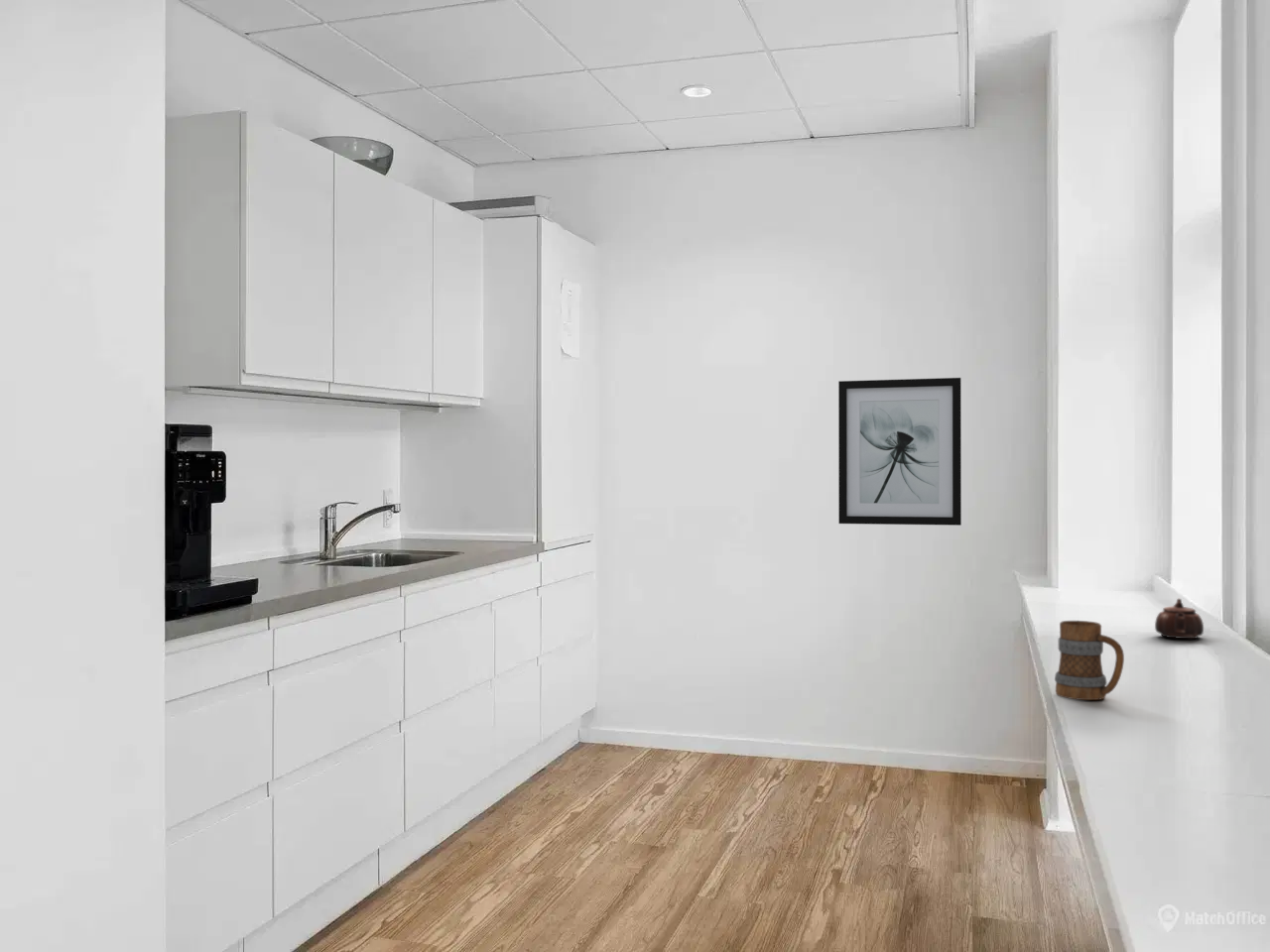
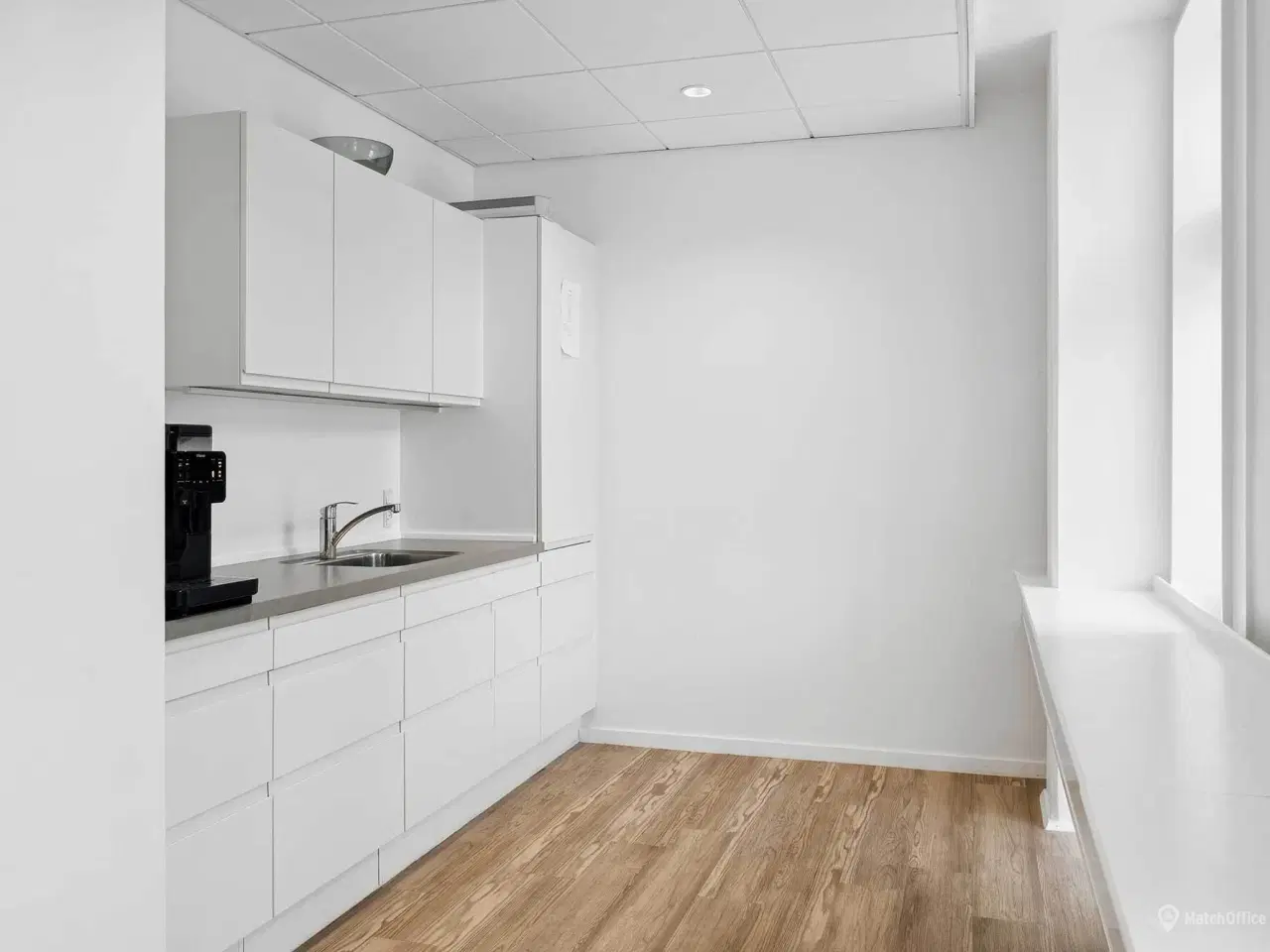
- teapot (1179, 617)
- mug (1089, 660)
- wall art (899, 451)
